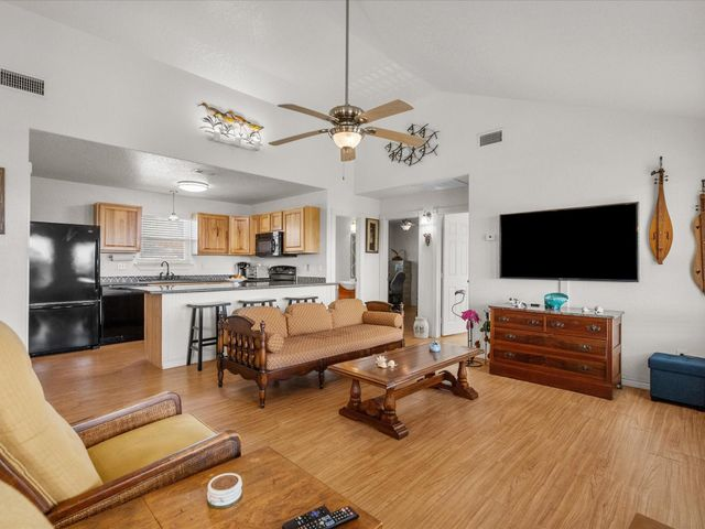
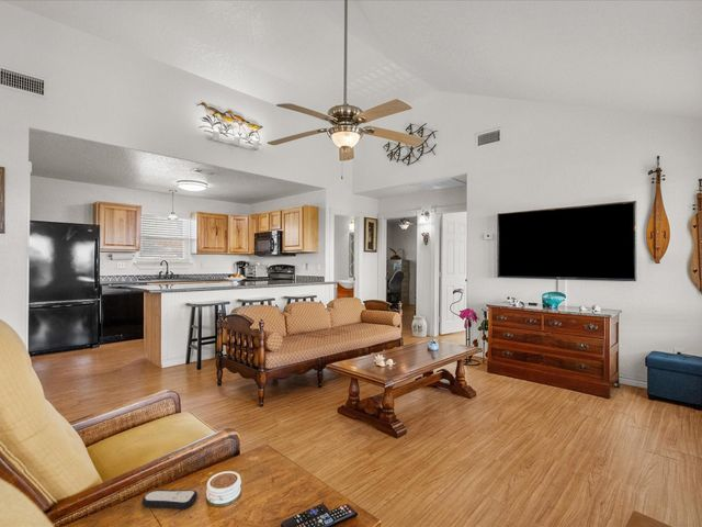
+ remote control (169, 498)
